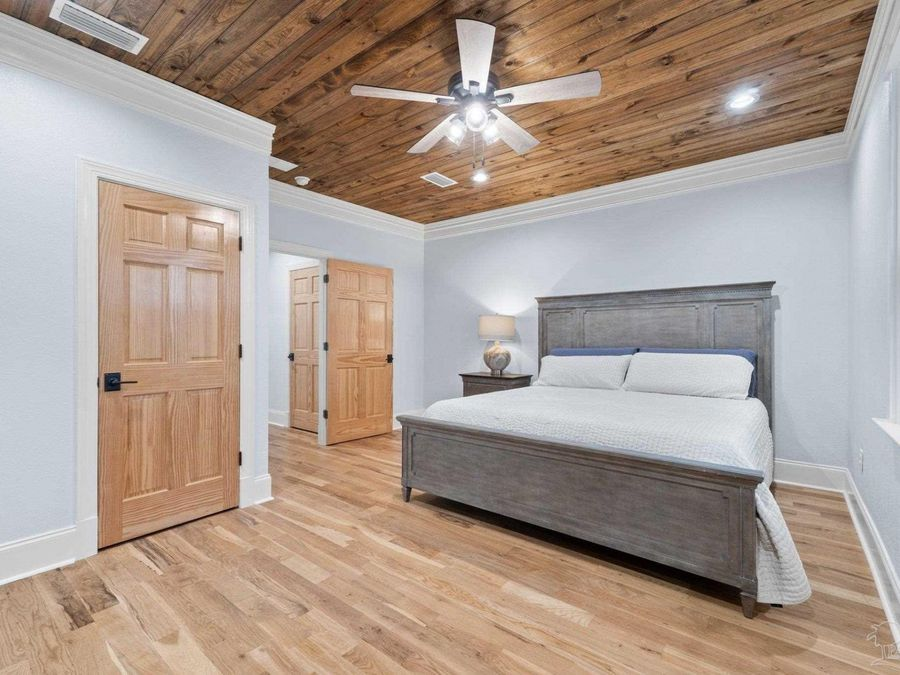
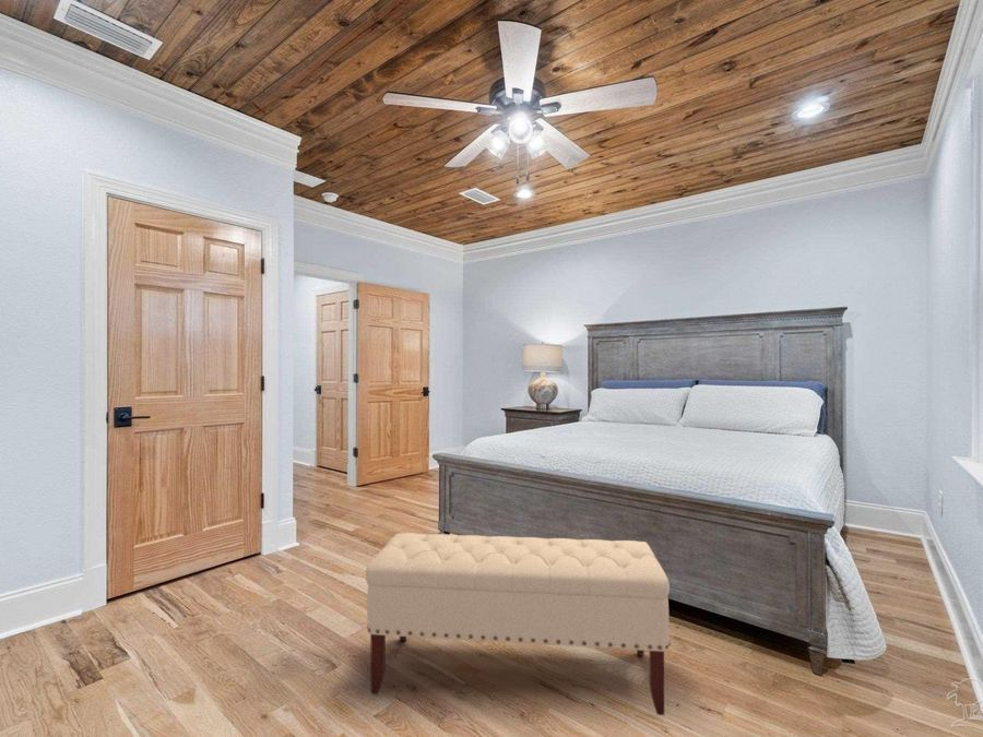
+ bench (516, 610)
